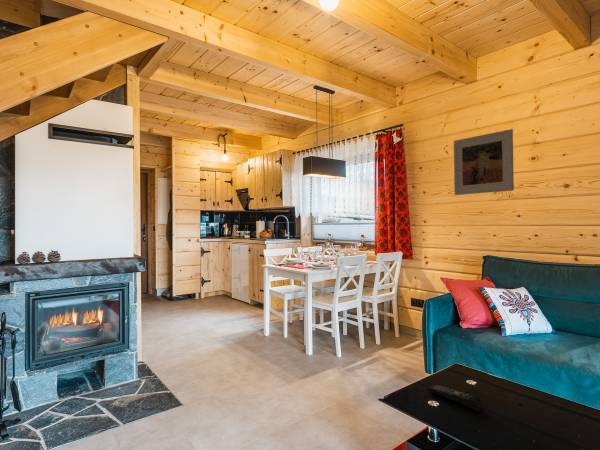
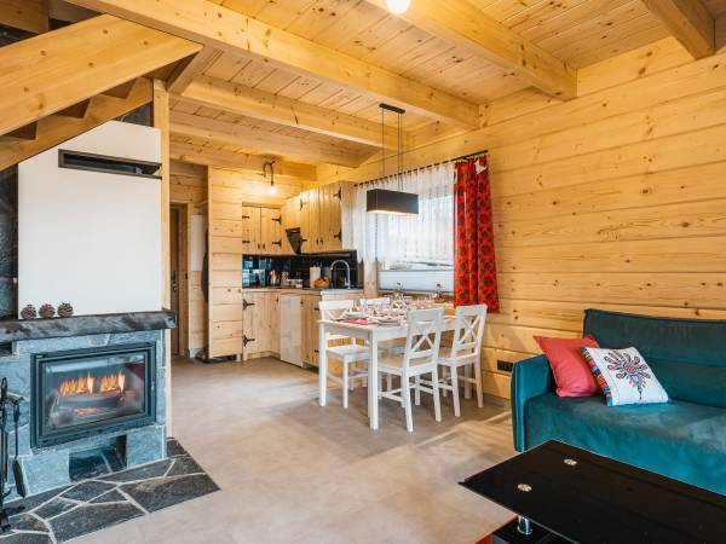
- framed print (481, 164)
- remote control (454, 395)
